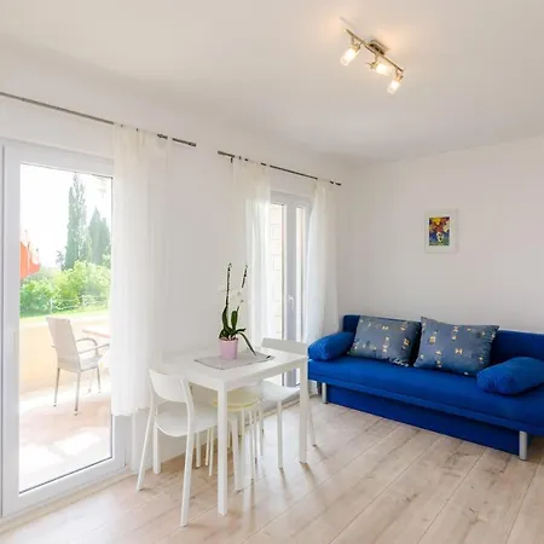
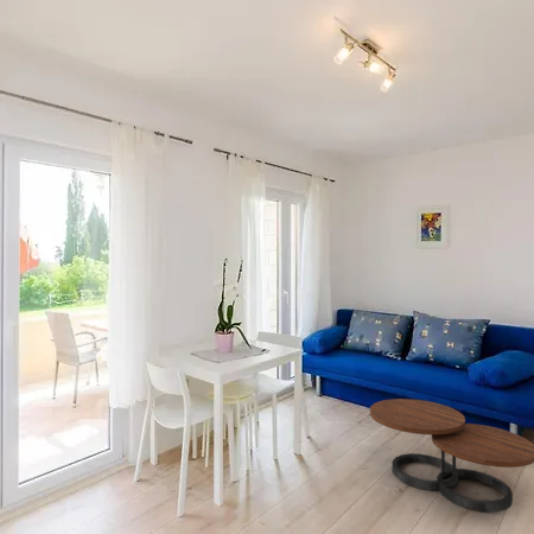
+ coffee table (445, 451)
